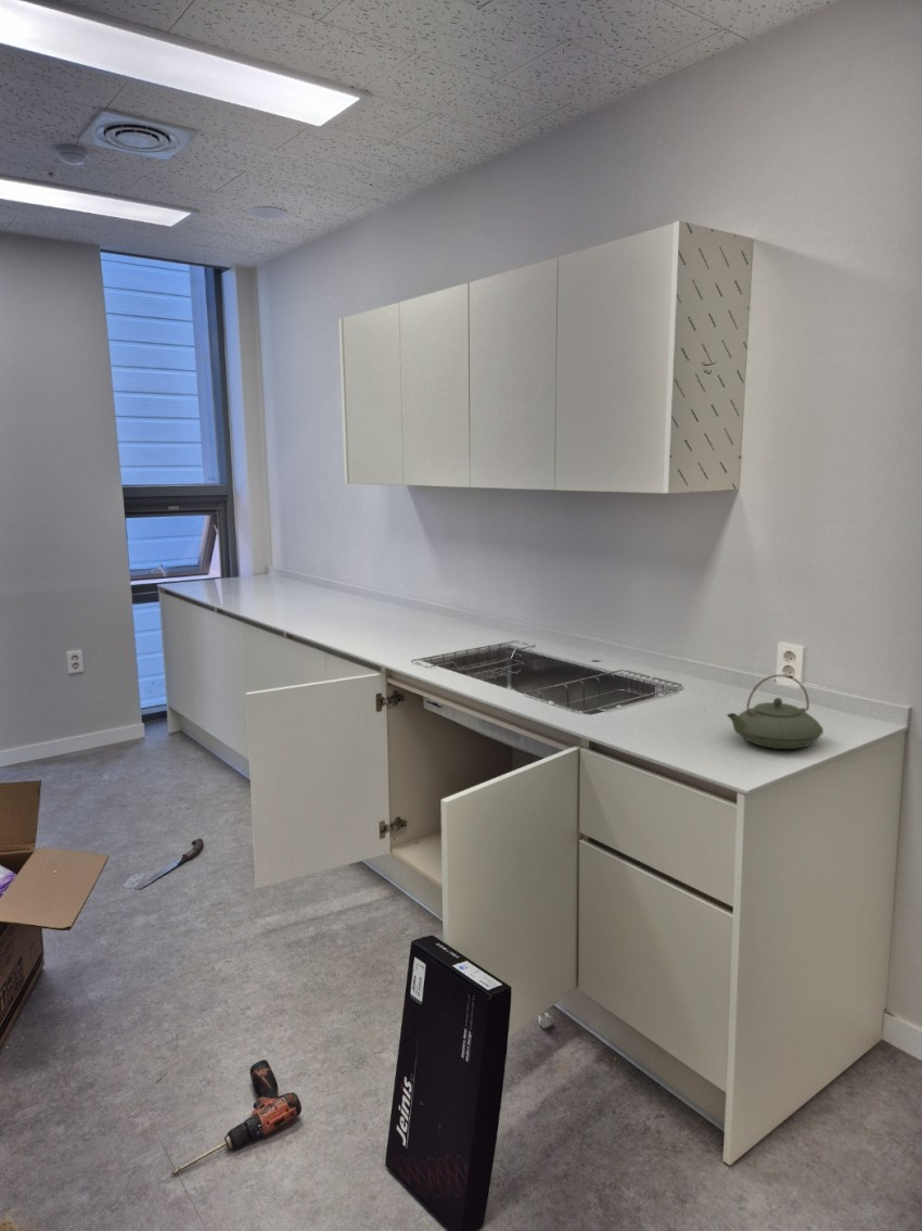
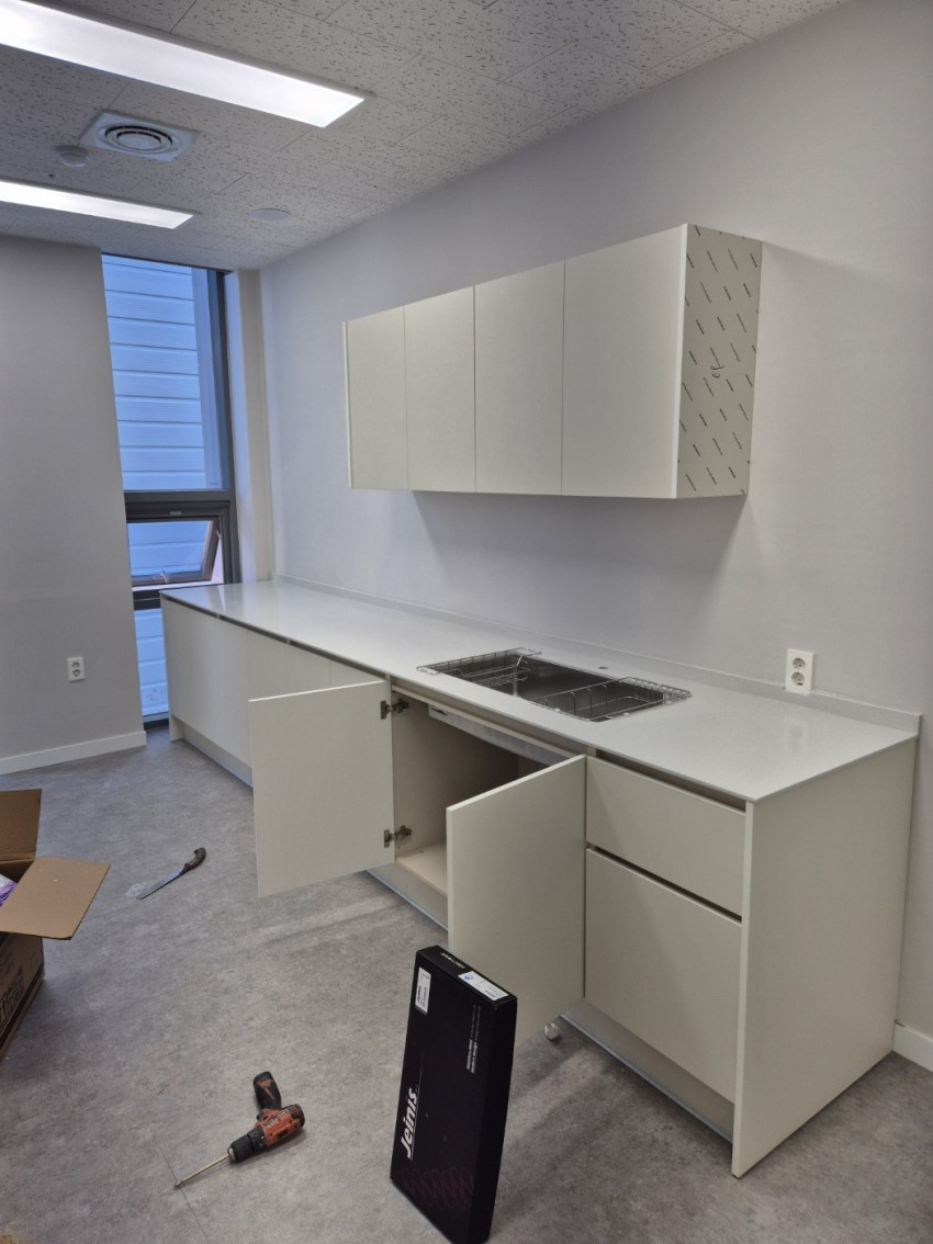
- teapot (772, 708)
